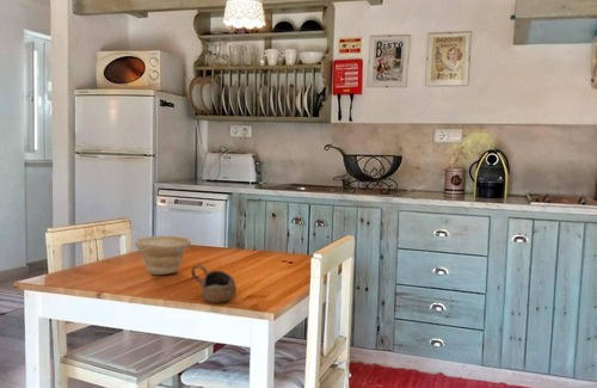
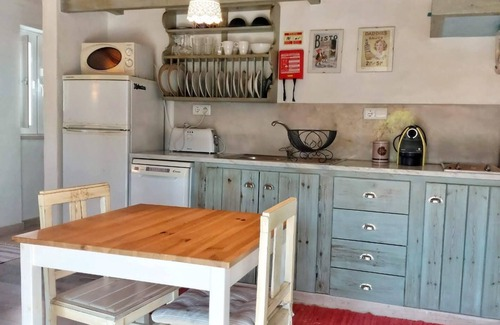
- bowl (162, 255)
- cup (215, 282)
